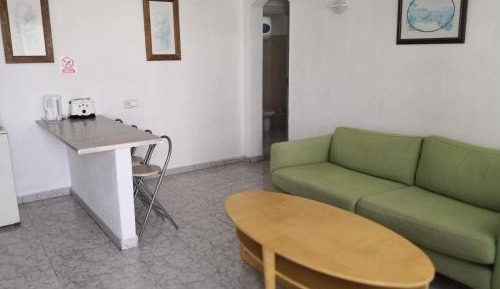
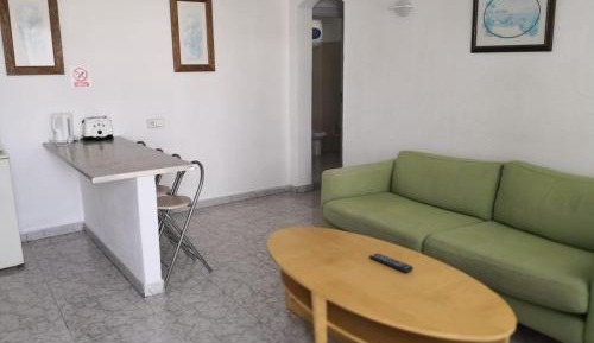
+ remote control (390, 262)
